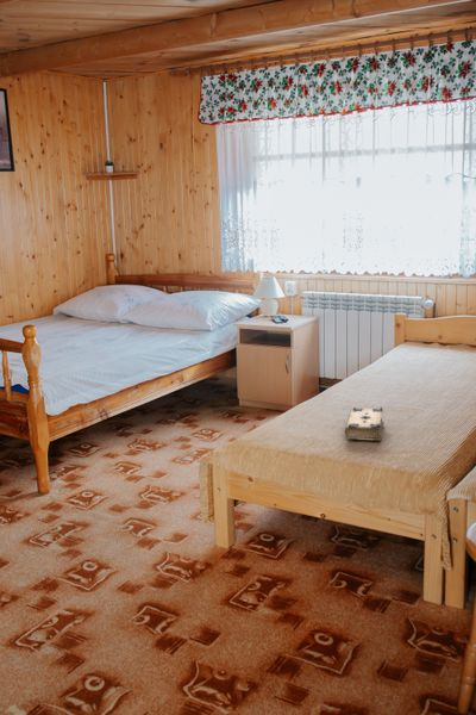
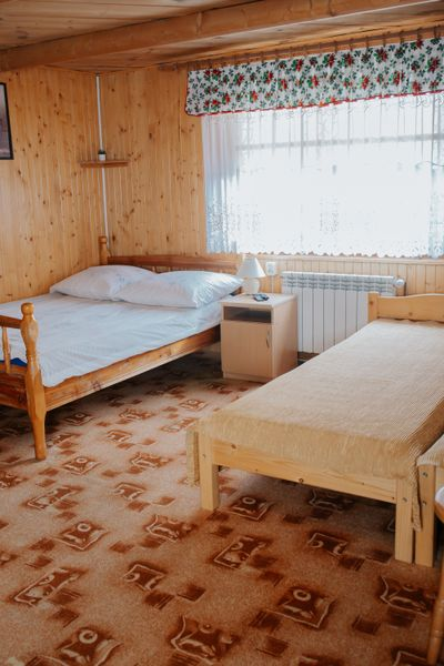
- book (364, 423)
